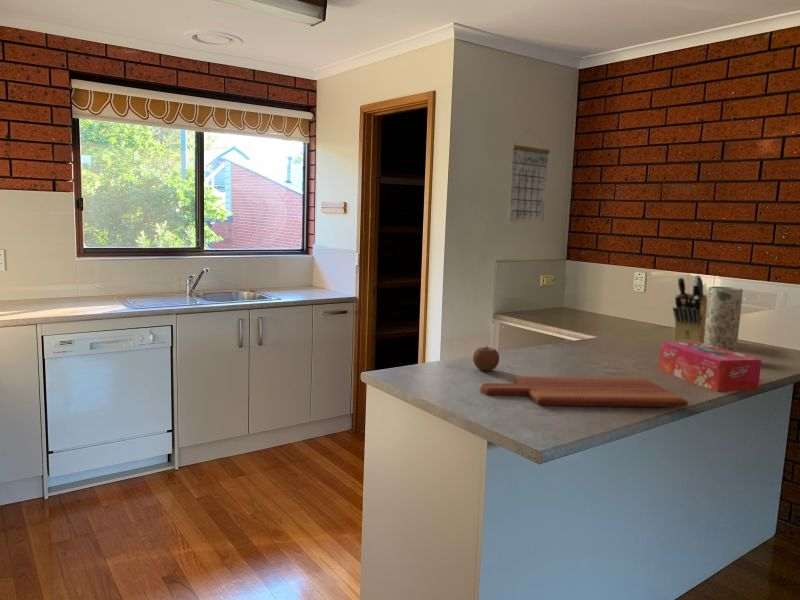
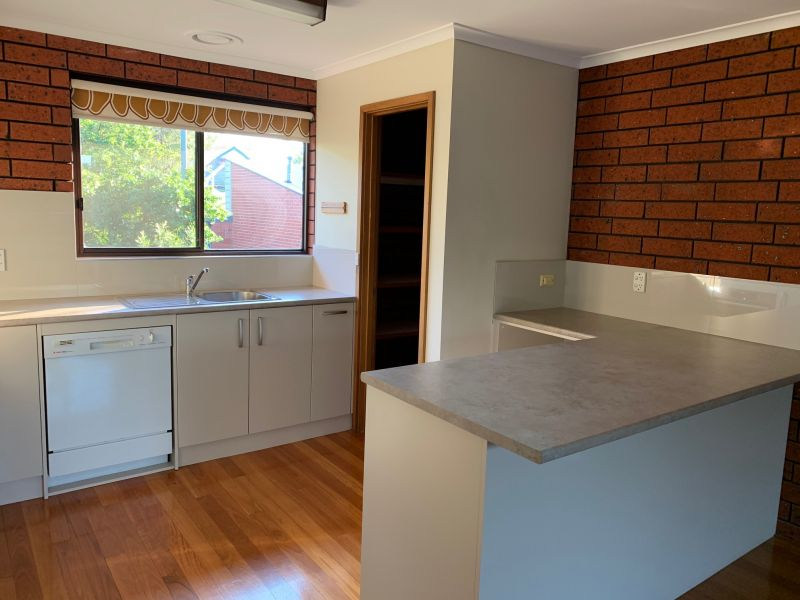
- knife block (692, 307)
- calendar (529, 175)
- tissue box (706, 365)
- apple (486, 357)
- cutting board (590, 390)
- vase (722, 323)
